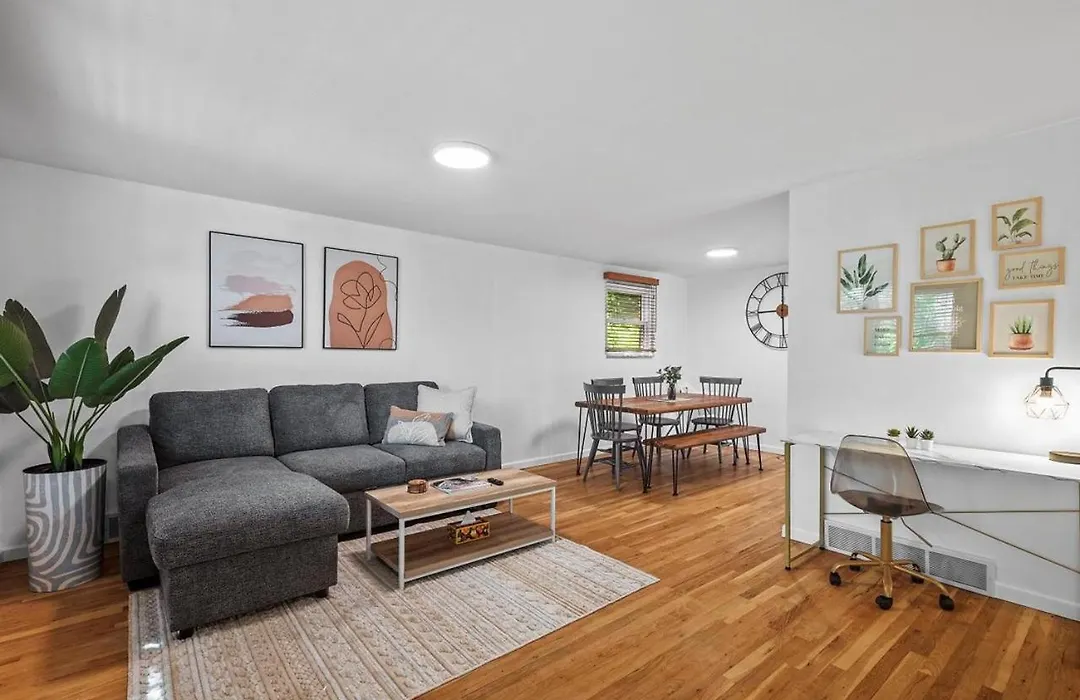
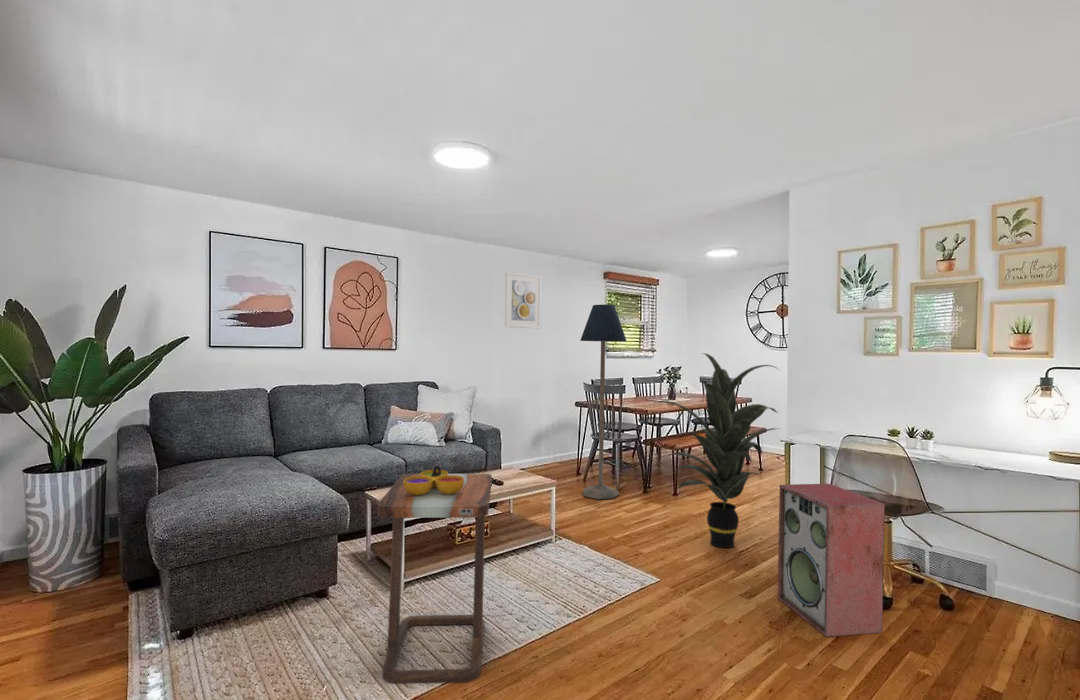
+ decorative bowl (438, 478)
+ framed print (523, 301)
+ side table (474, 567)
+ indoor plant (720, 447)
+ floor lamp (602, 399)
+ speaker (828, 554)
